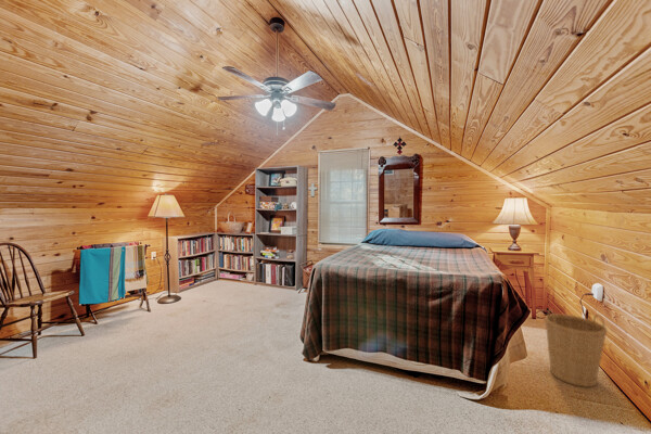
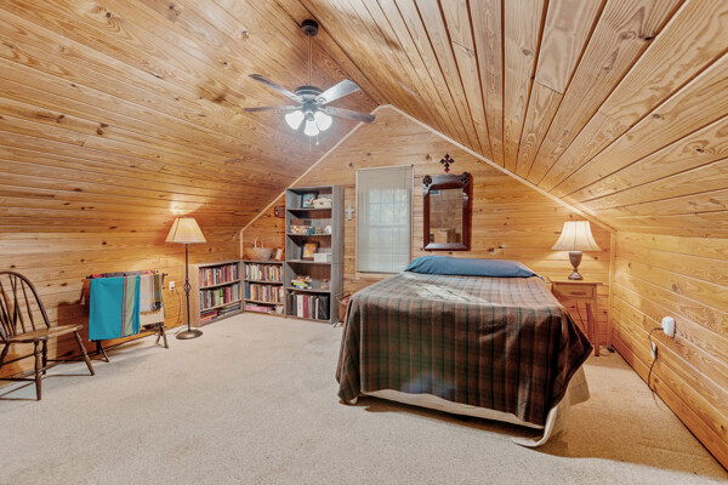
- basket (573, 344)
